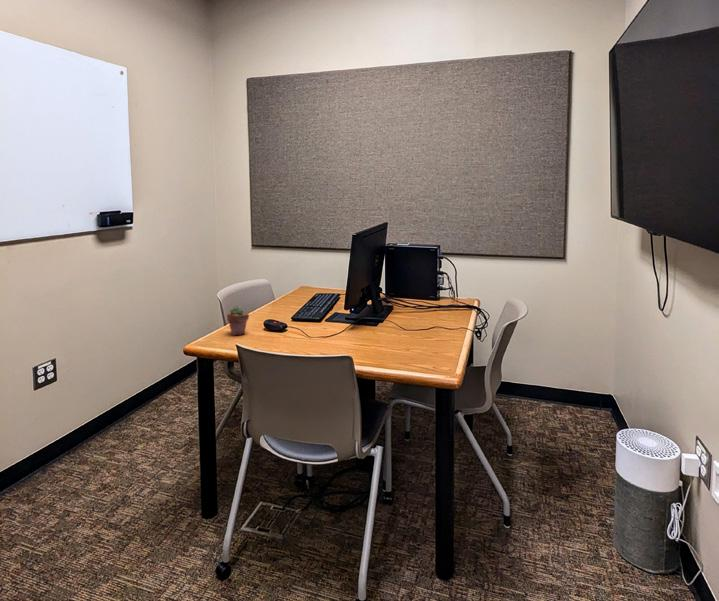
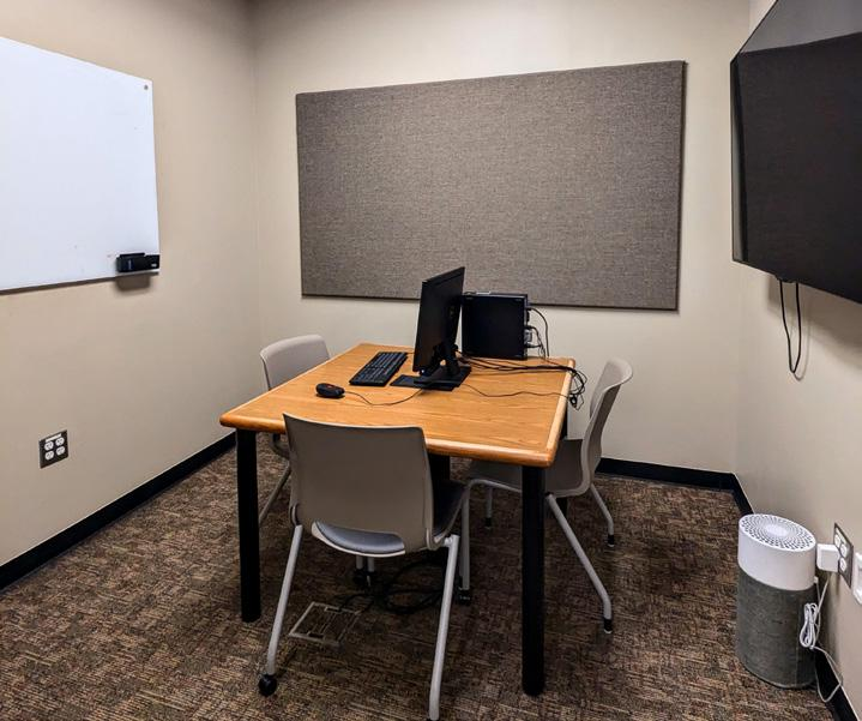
- potted succulent (237, 319)
